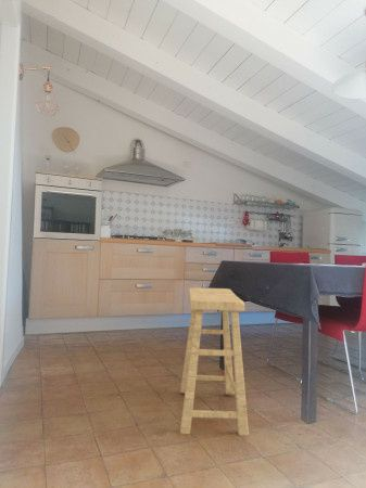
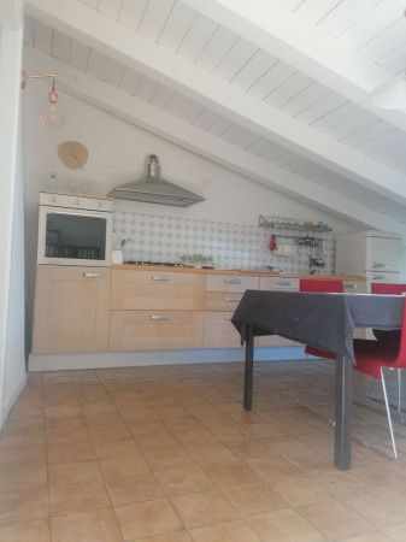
- stool (212, 351)
